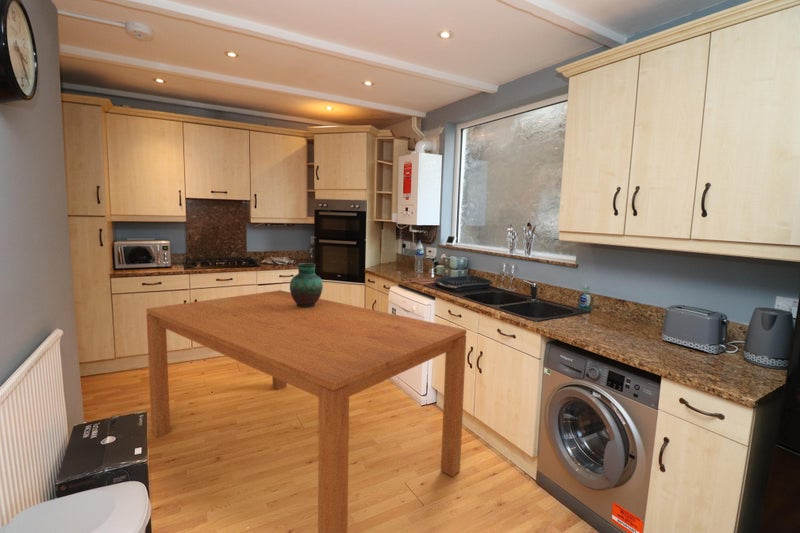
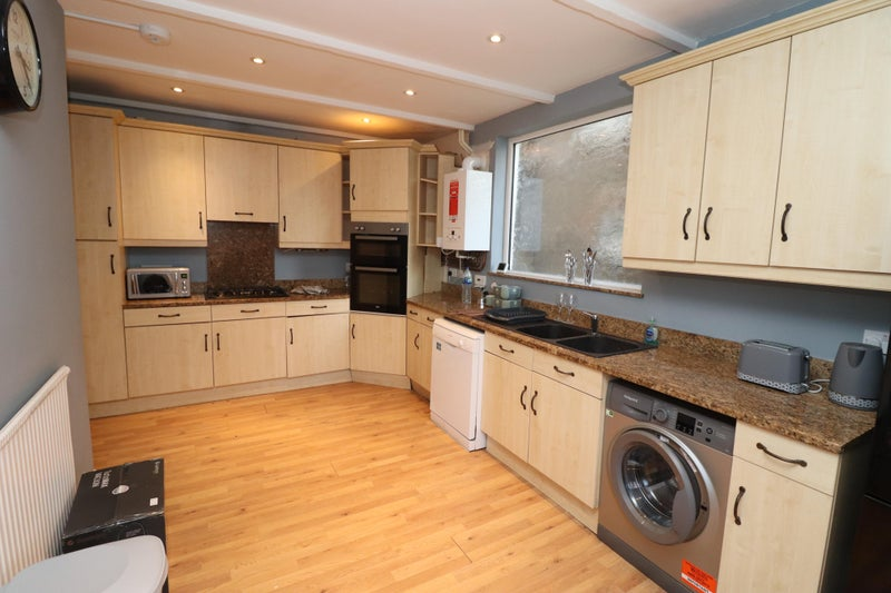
- vase (306, 284)
- dining table (296, 385)
